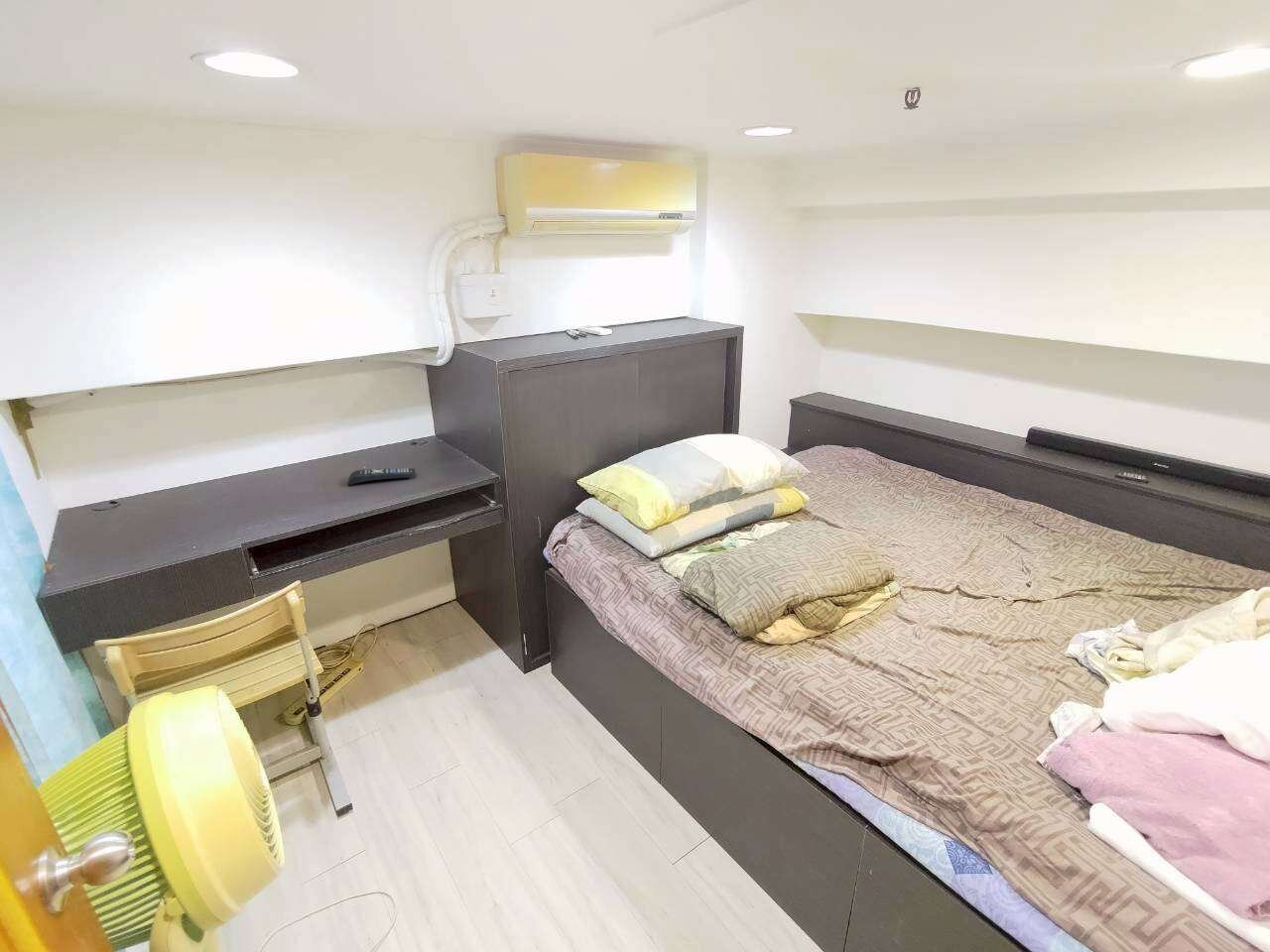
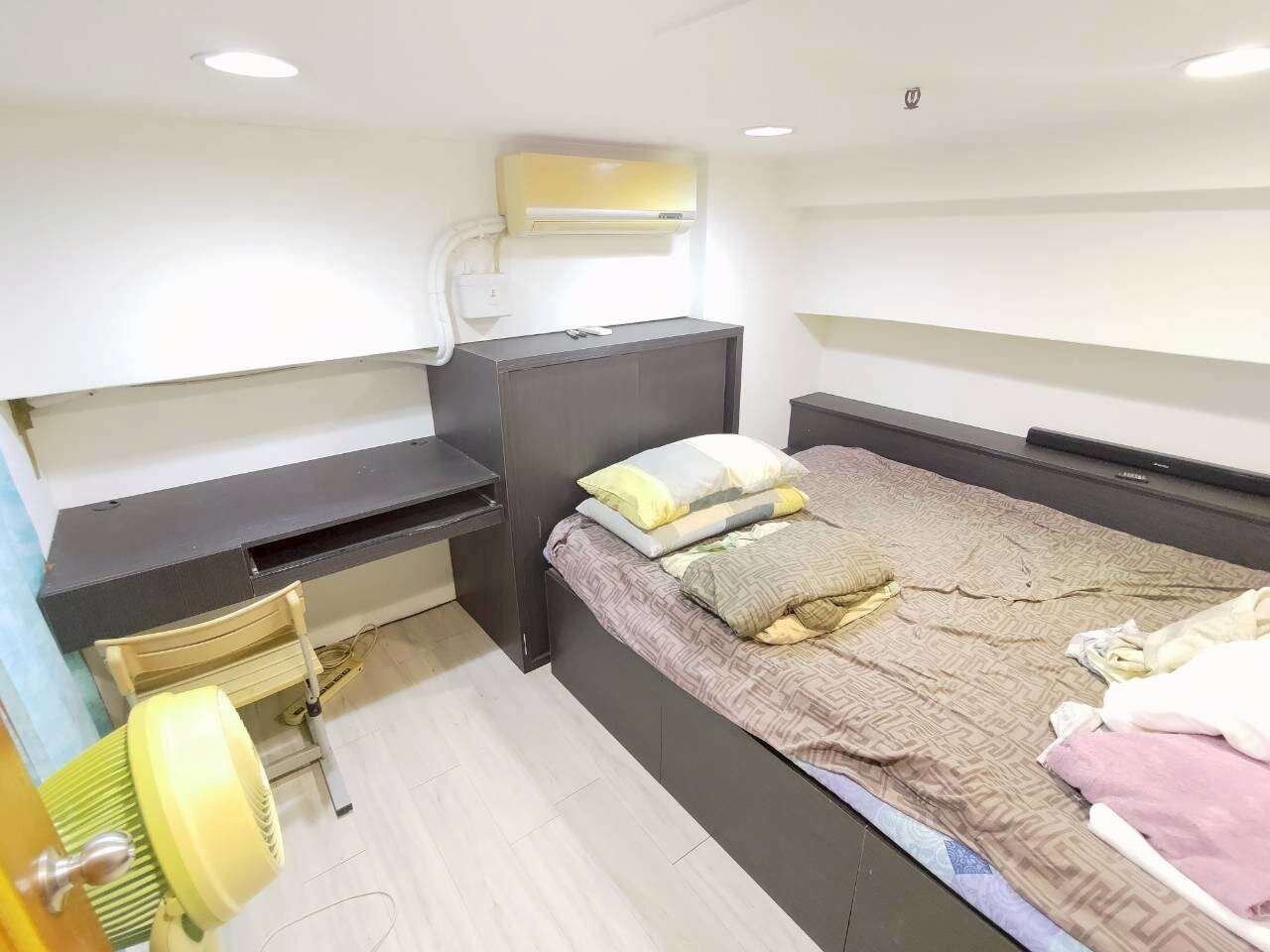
- remote control (381, 474)
